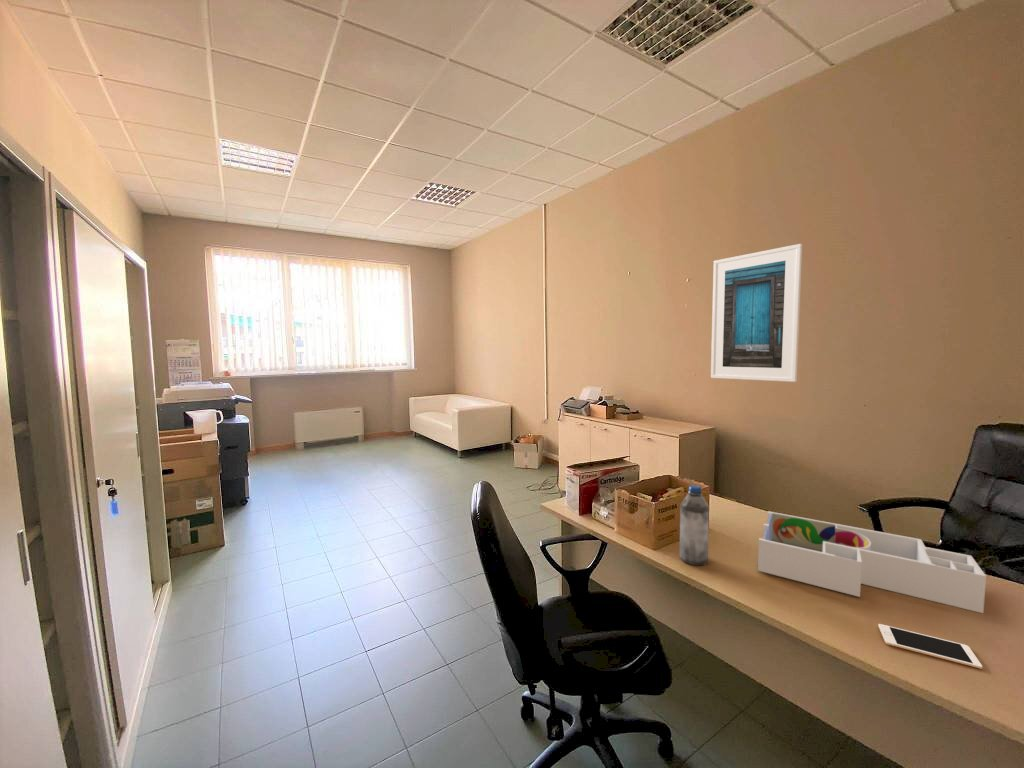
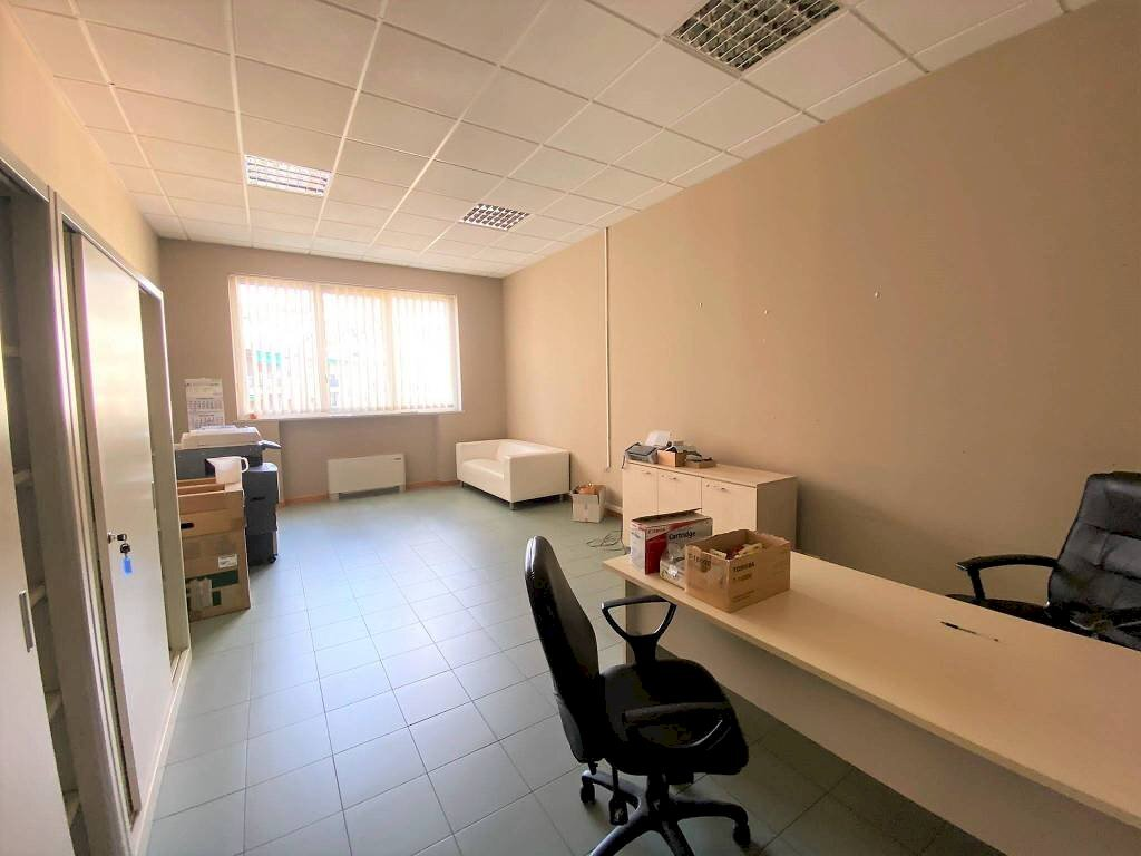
- desk organizer (858, 559)
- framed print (752, 317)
- water bottle (694, 523)
- cell phone (926, 644)
